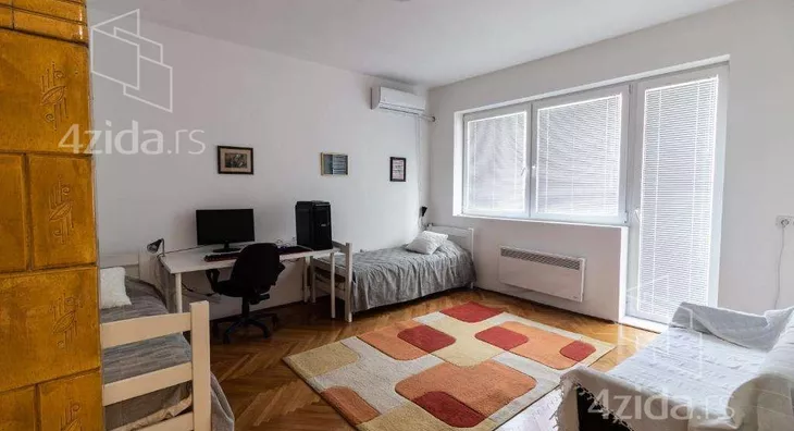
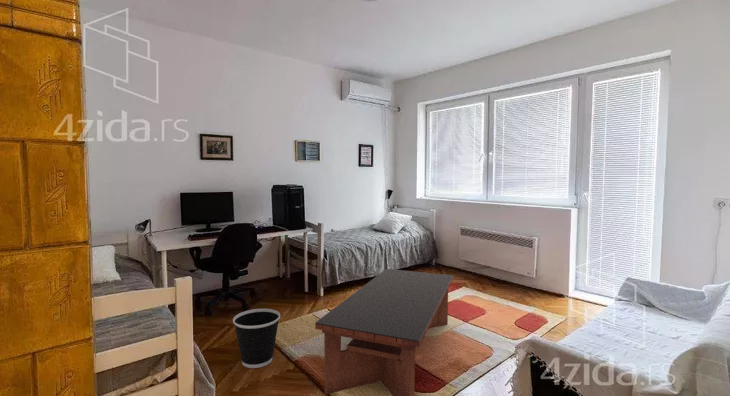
+ coffee table (397, 323)
+ wastebasket (257, 338)
